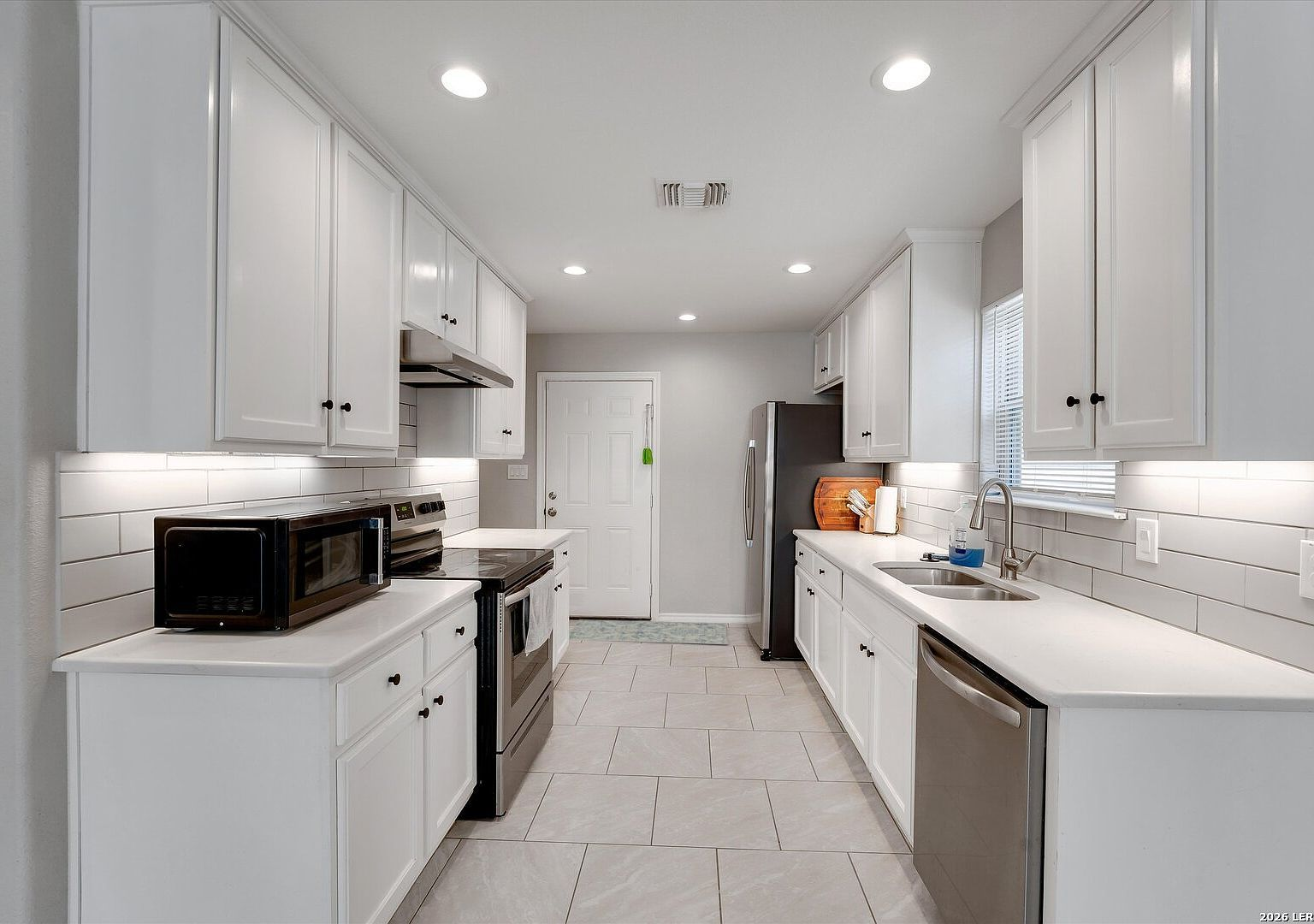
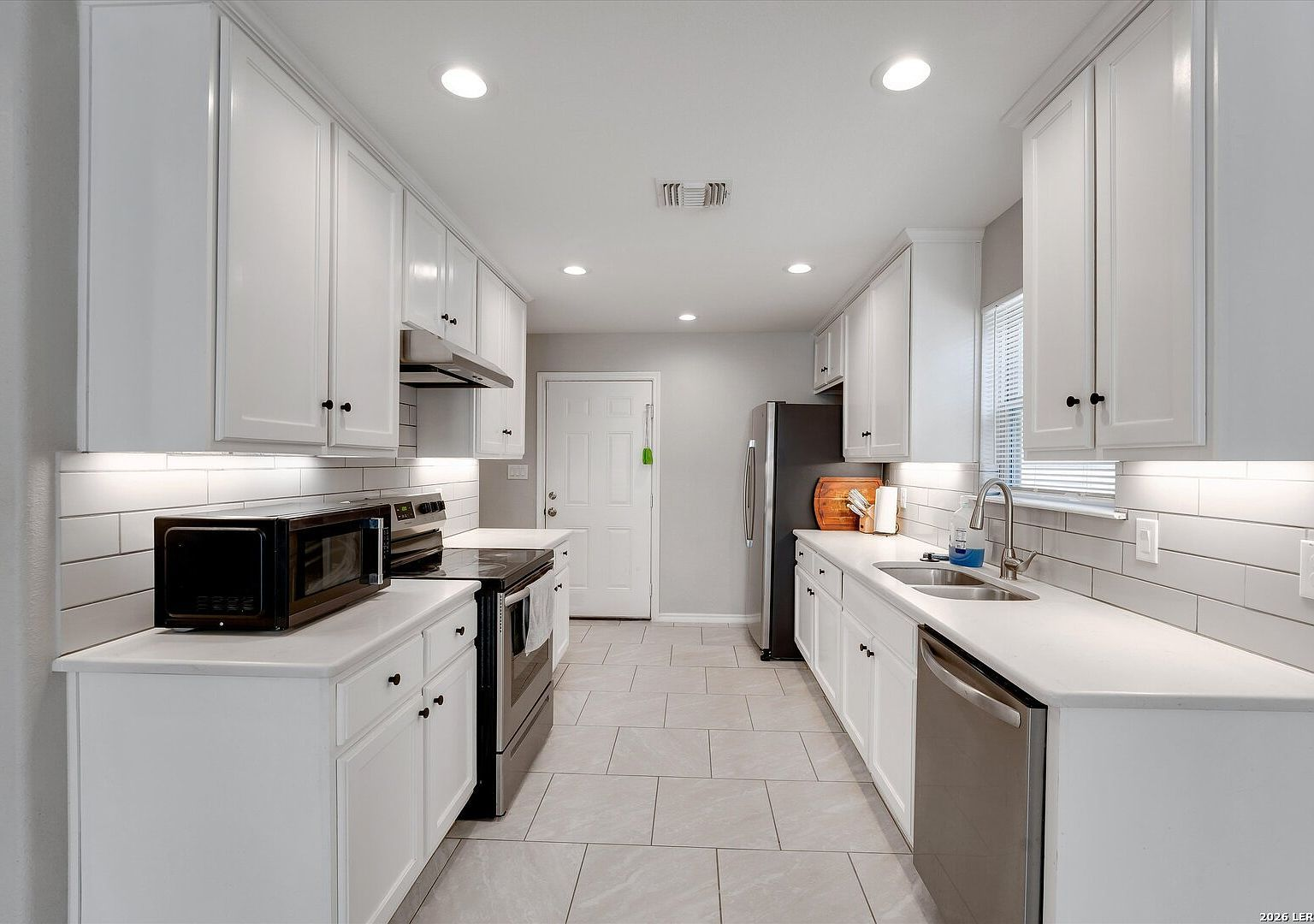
- rug (648, 631)
